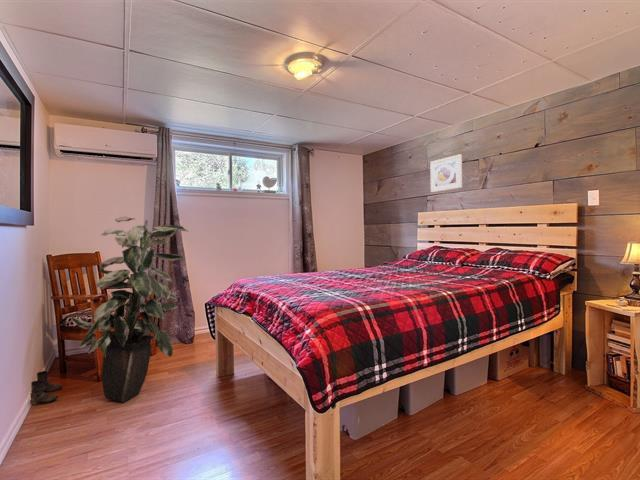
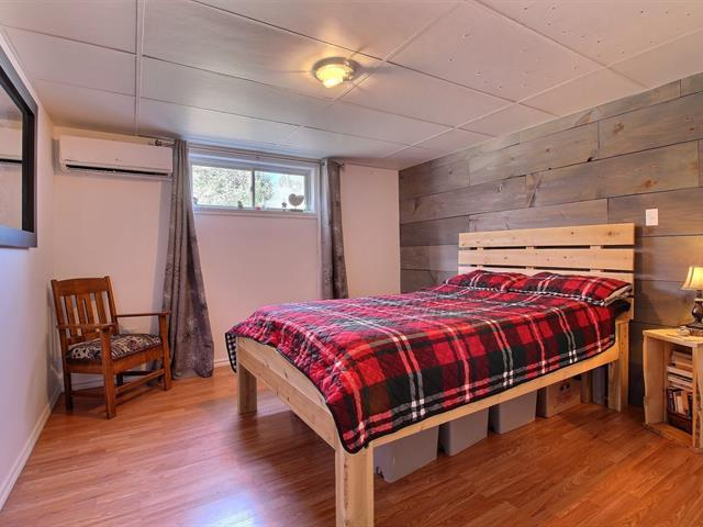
- indoor plant (134, 305)
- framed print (445, 174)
- boots (46, 385)
